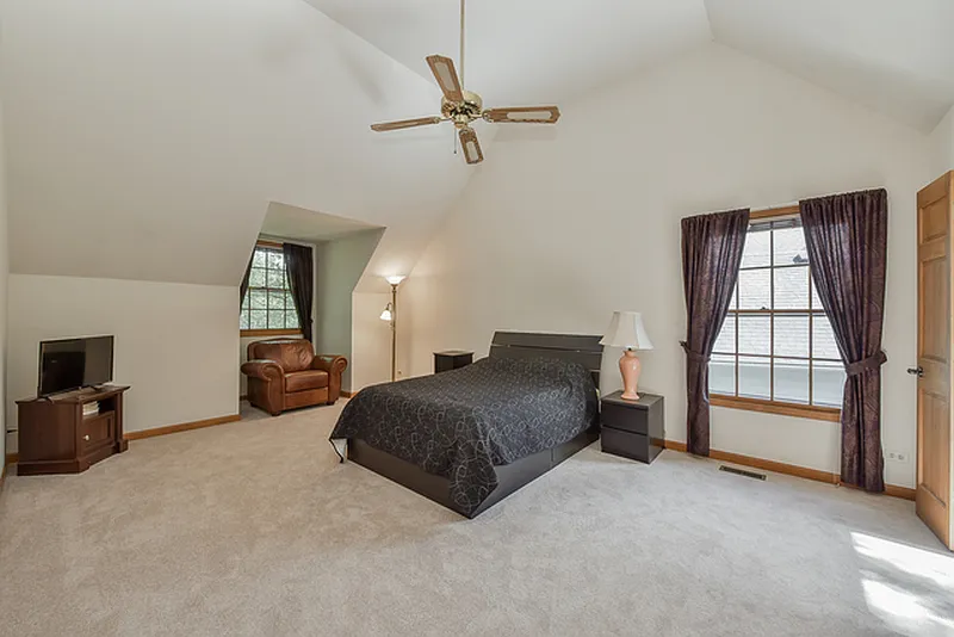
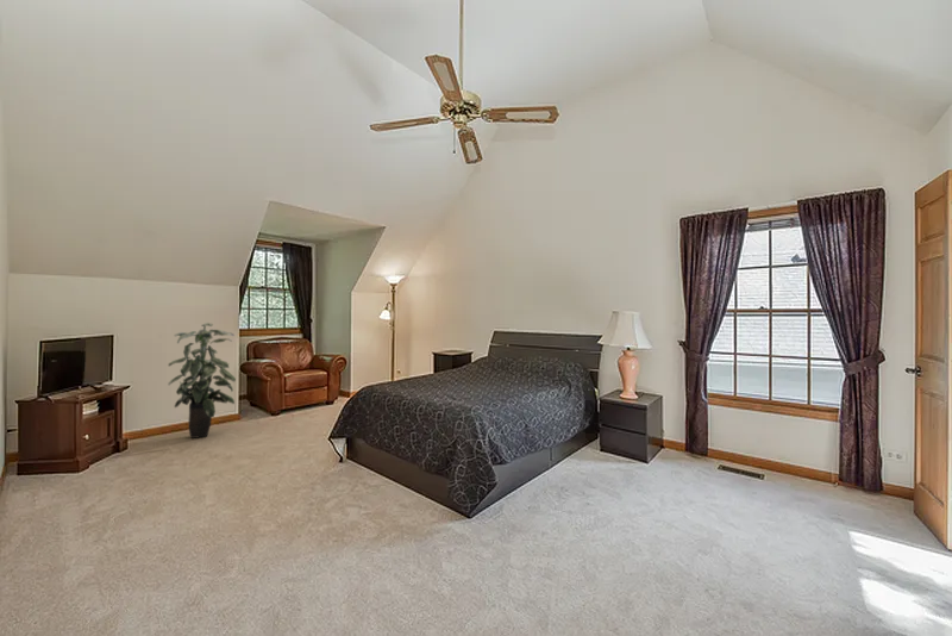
+ indoor plant (203, 380)
